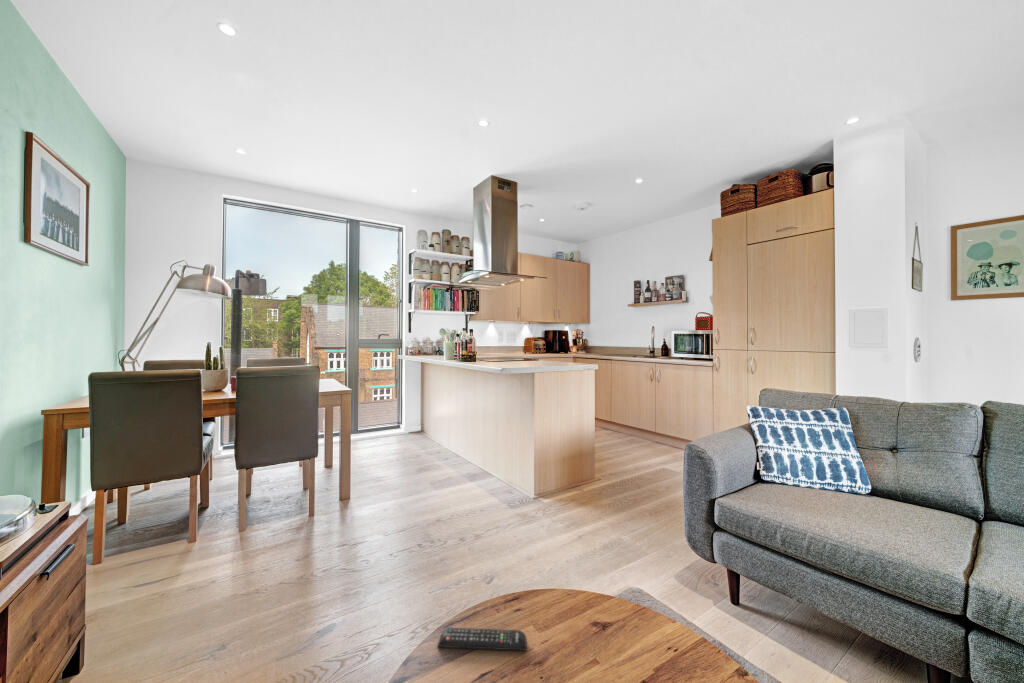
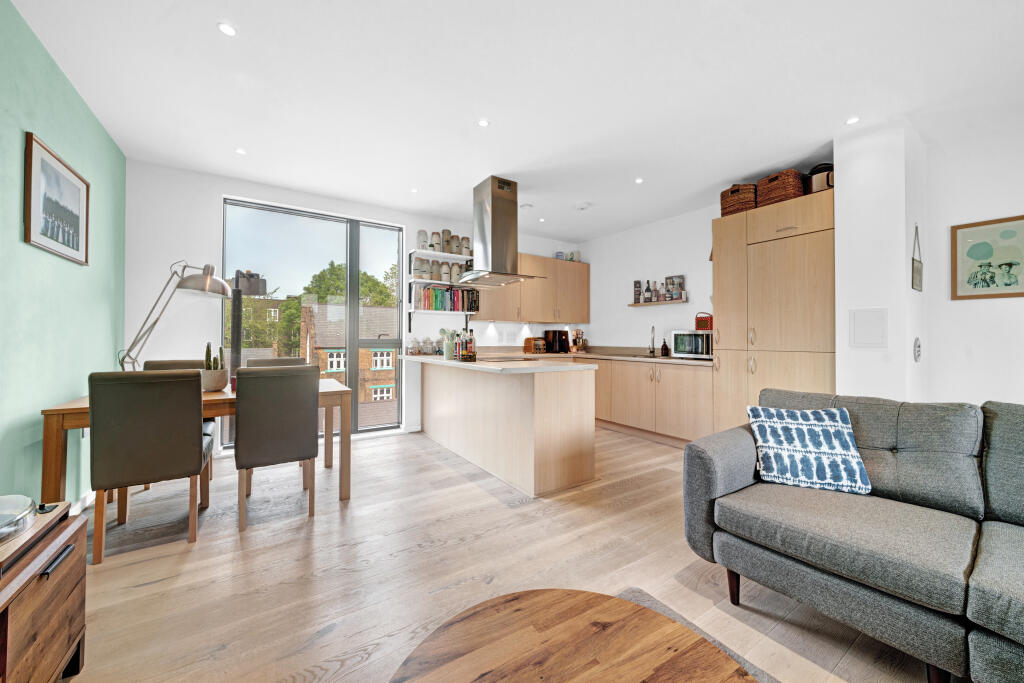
- remote control (482, 640)
